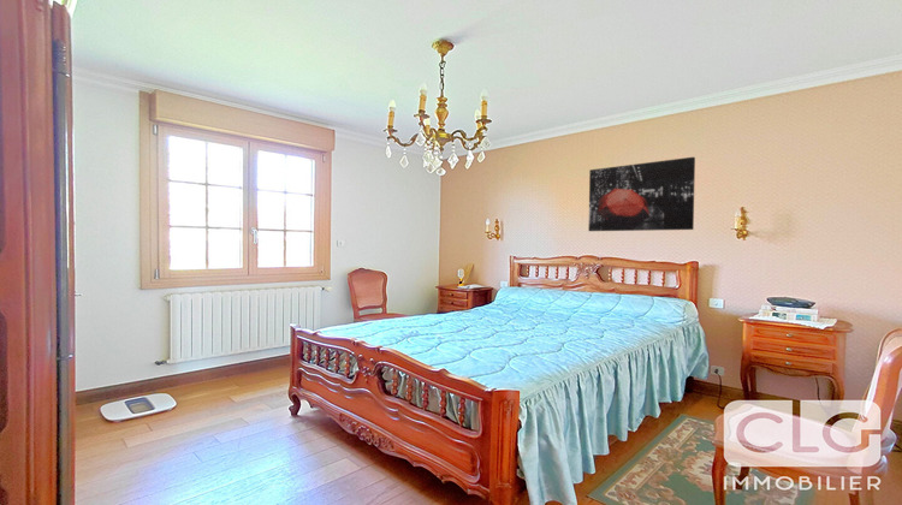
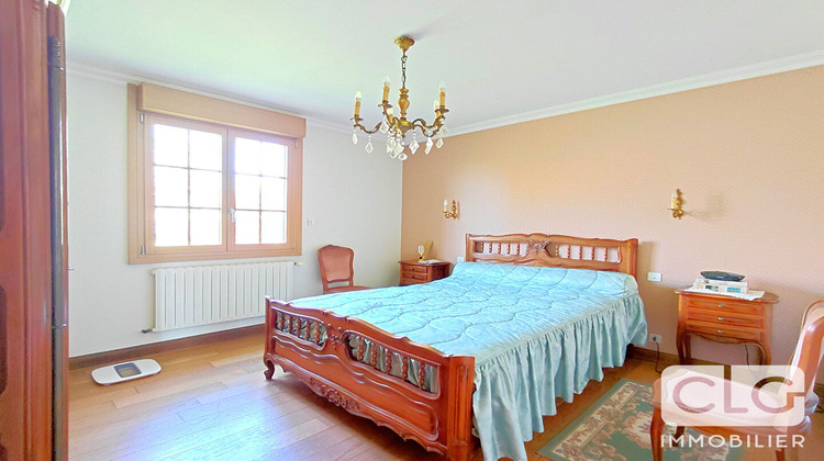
- wall art (636, 197)
